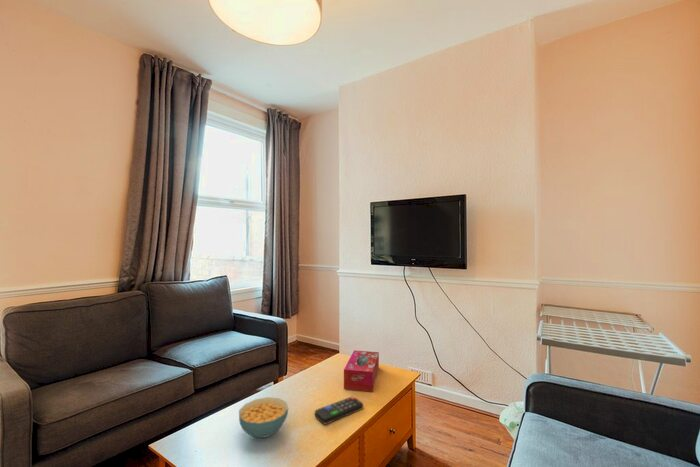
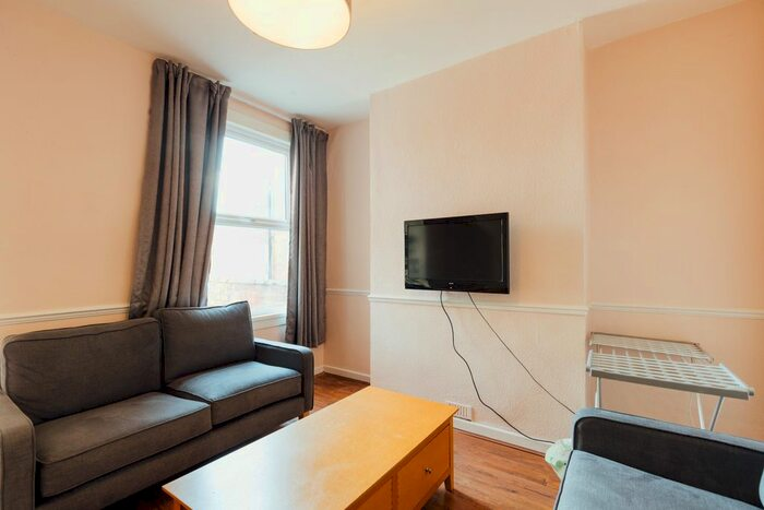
- tissue box (362, 369)
- cereal bowl (263, 421)
- remote control (339, 409)
